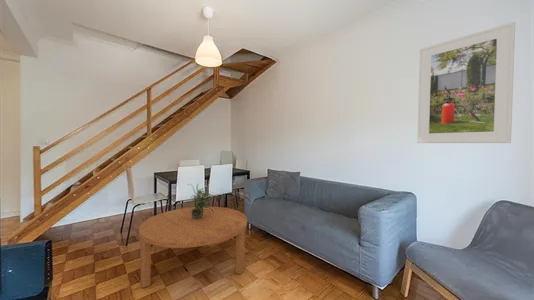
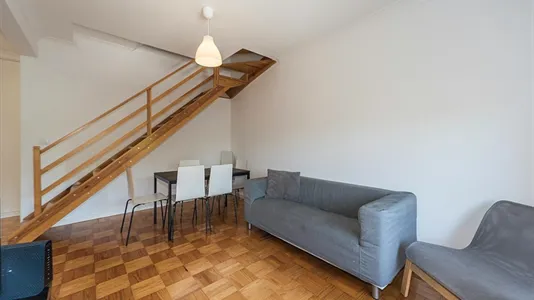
- coffee table (196, 242)
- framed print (460, 90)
- potted plant (200, 200)
